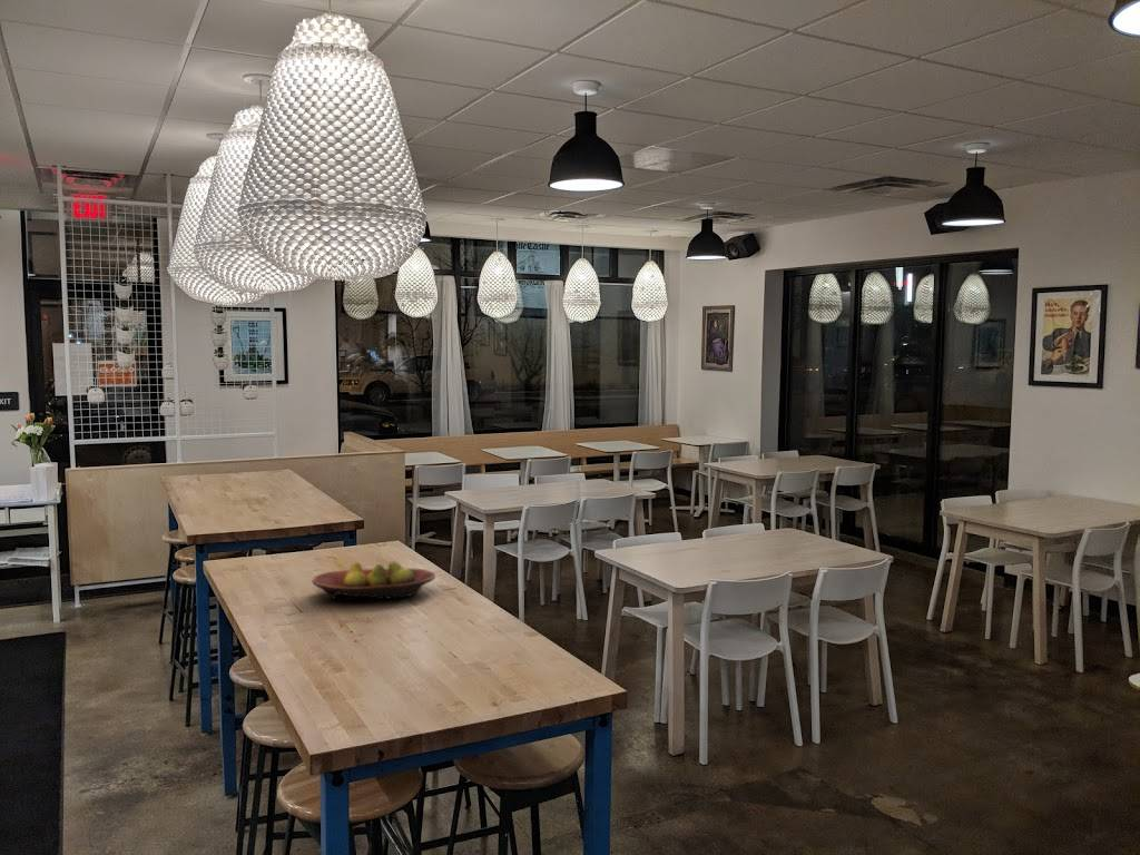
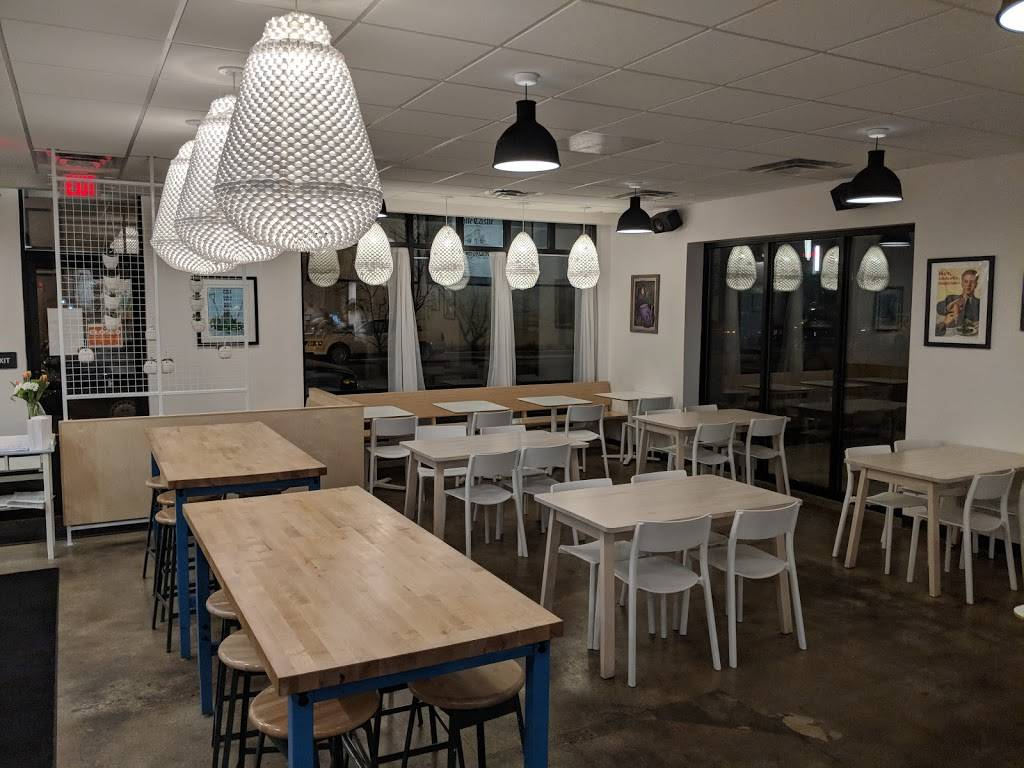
- fruit bowl (374, 578)
